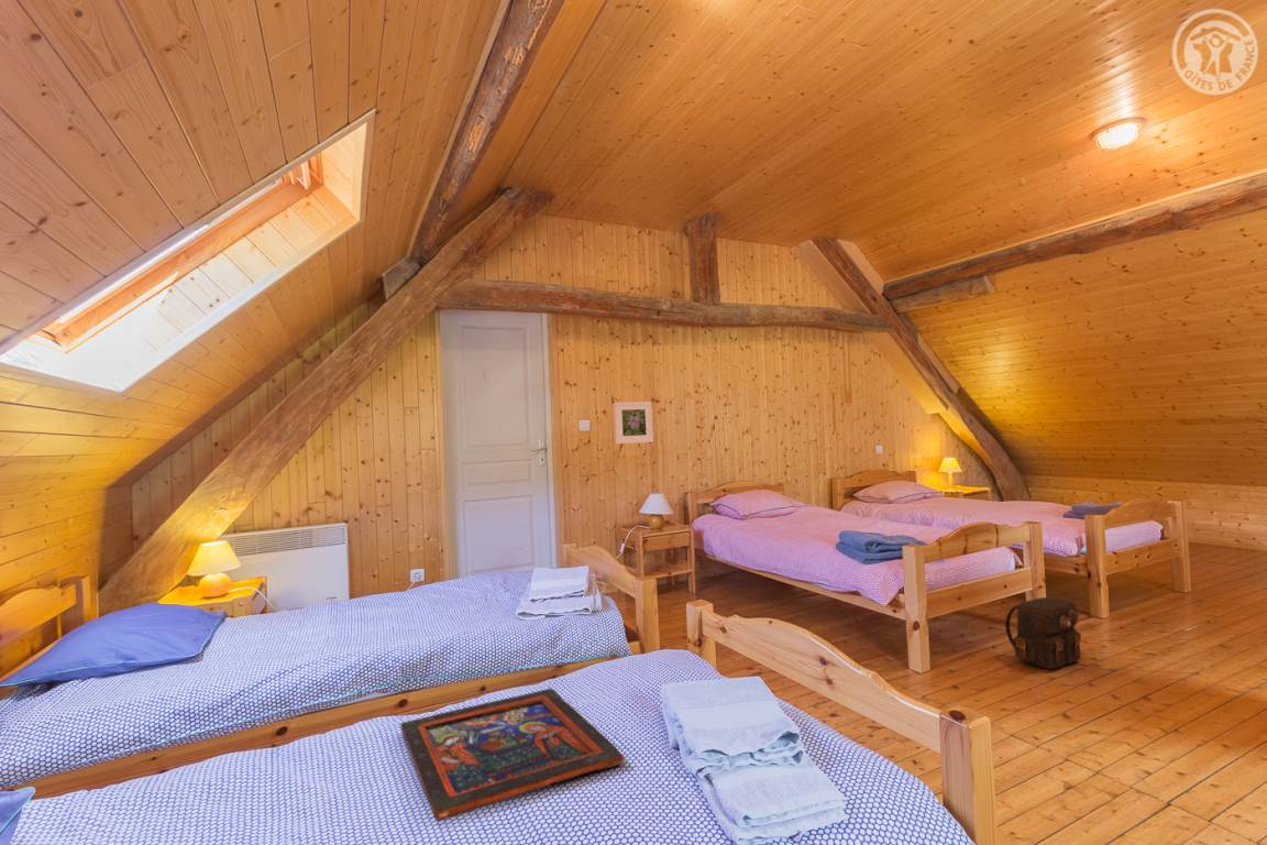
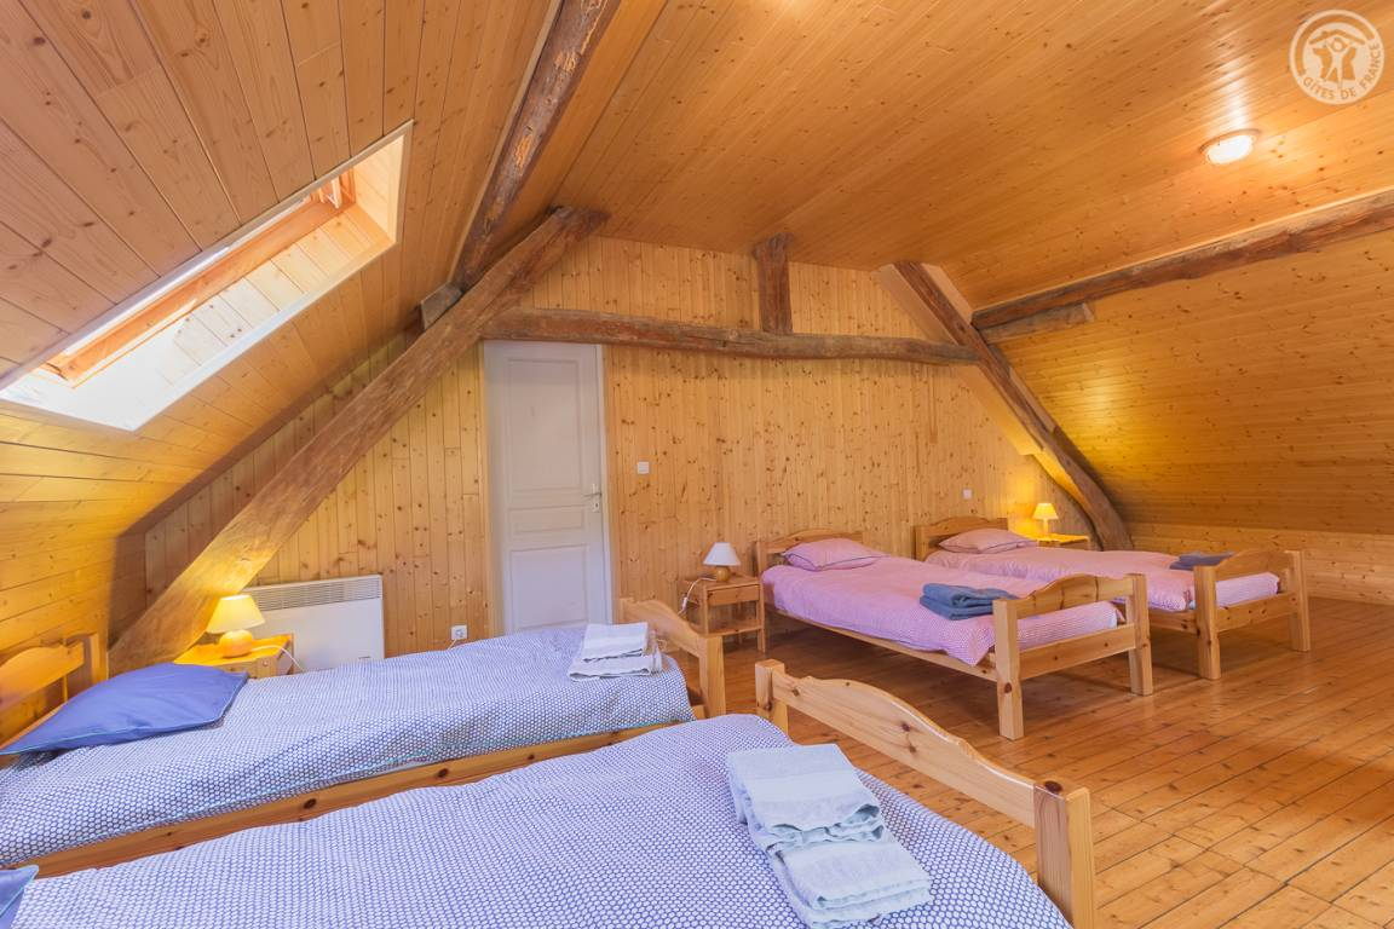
- religious icon (505, 742)
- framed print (634, 422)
- backpack (1042, 630)
